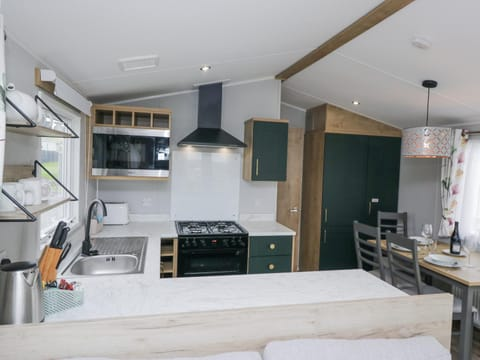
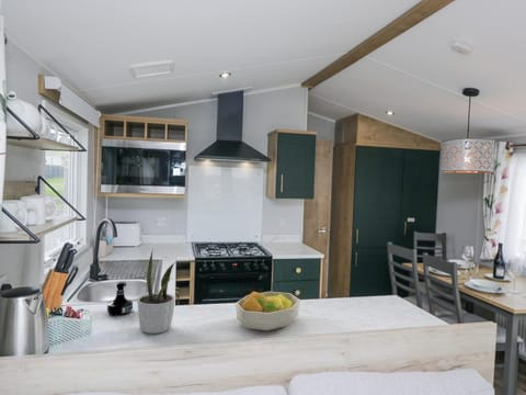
+ fruit bowl (268, 306)
+ potted plant (155, 287)
+ tequila bottle (119, 297)
